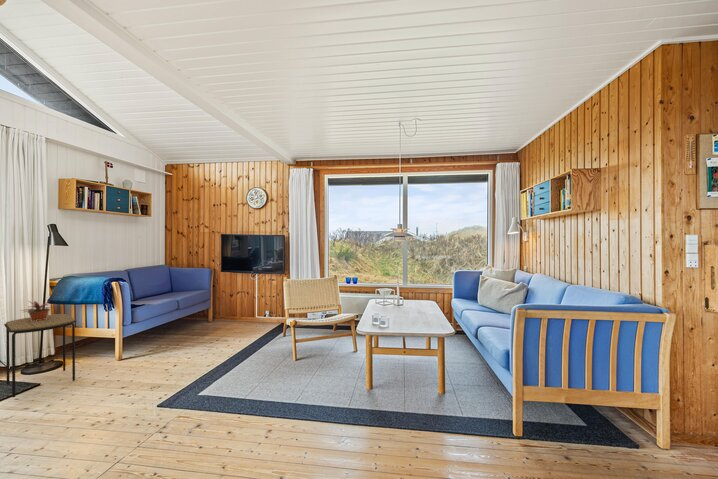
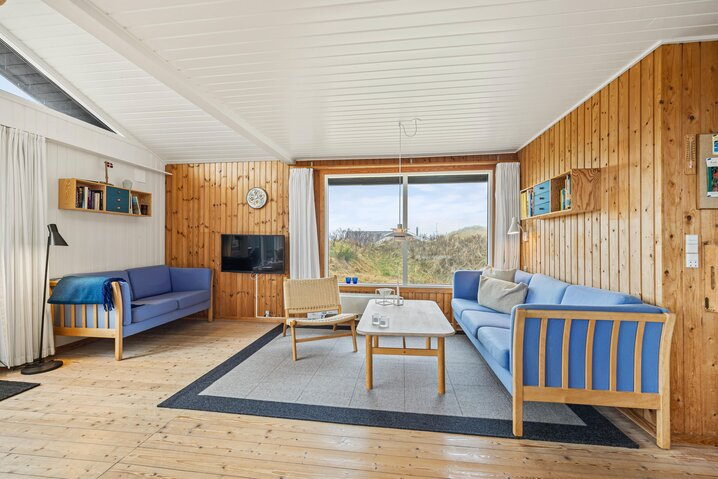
- potted plant (38, 307)
- side table (36, 331)
